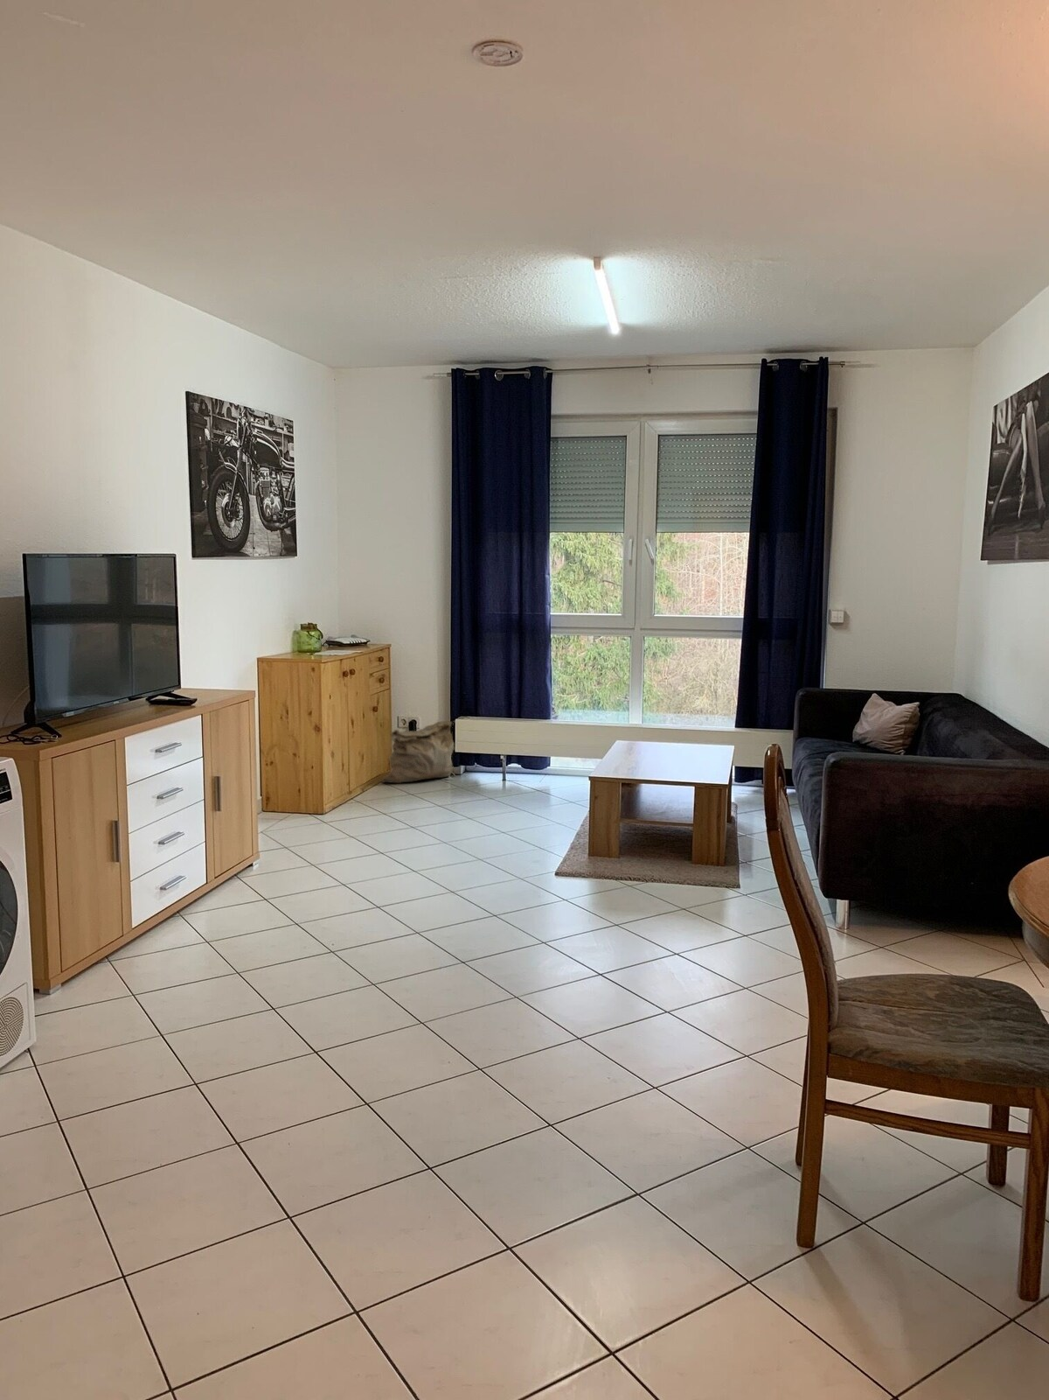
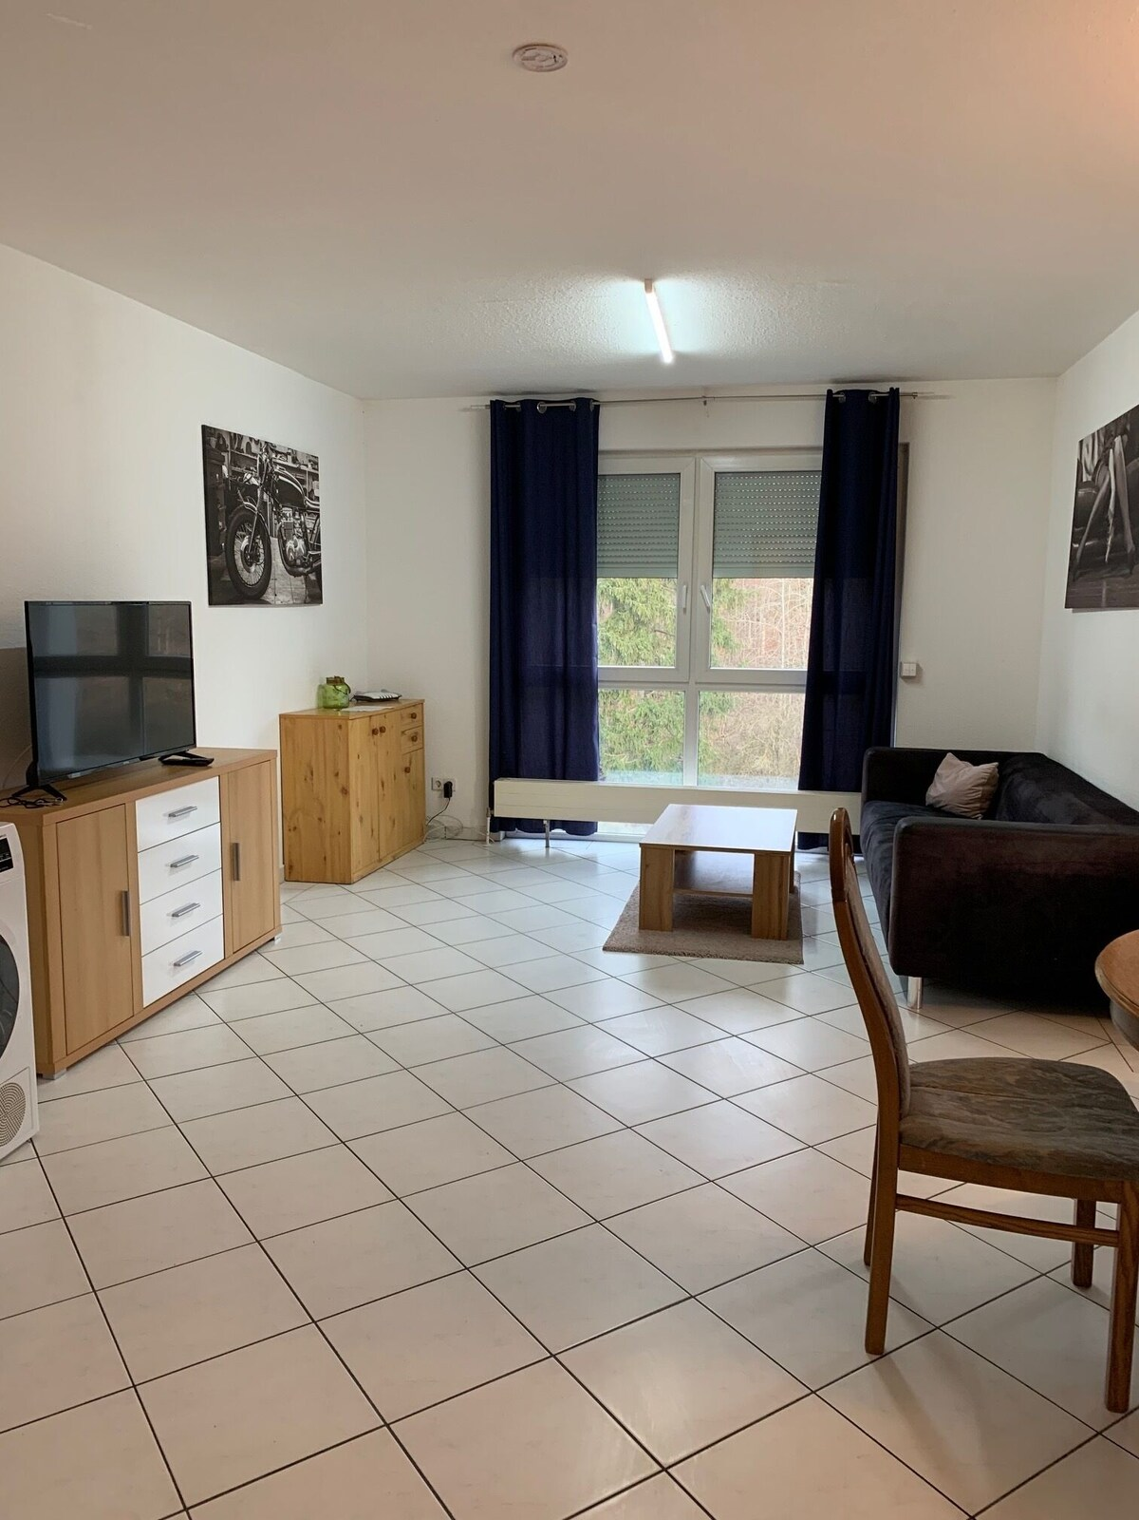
- bag (421, 751)
